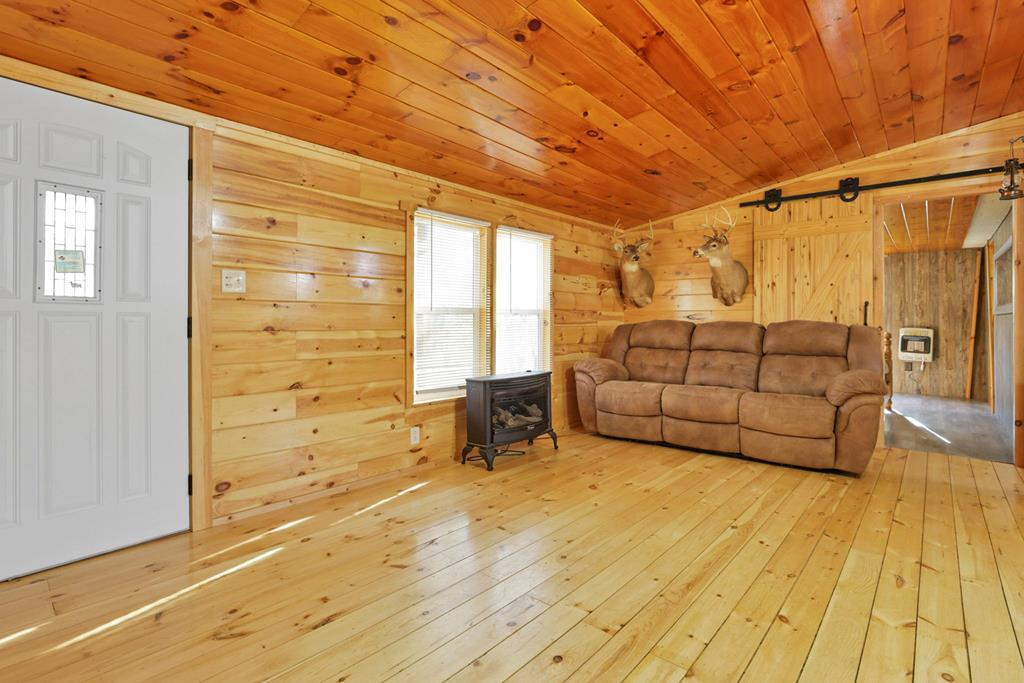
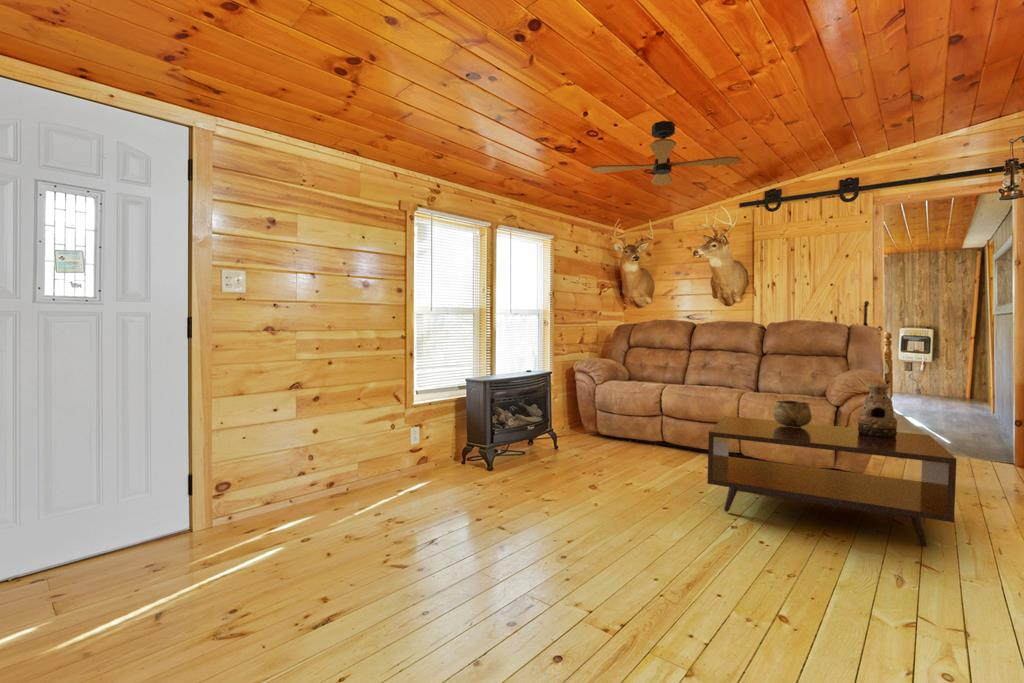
+ coffee table (817, 473)
+ lantern (877, 408)
+ ceiling fan (662, 148)
+ decorative bowl (792, 413)
